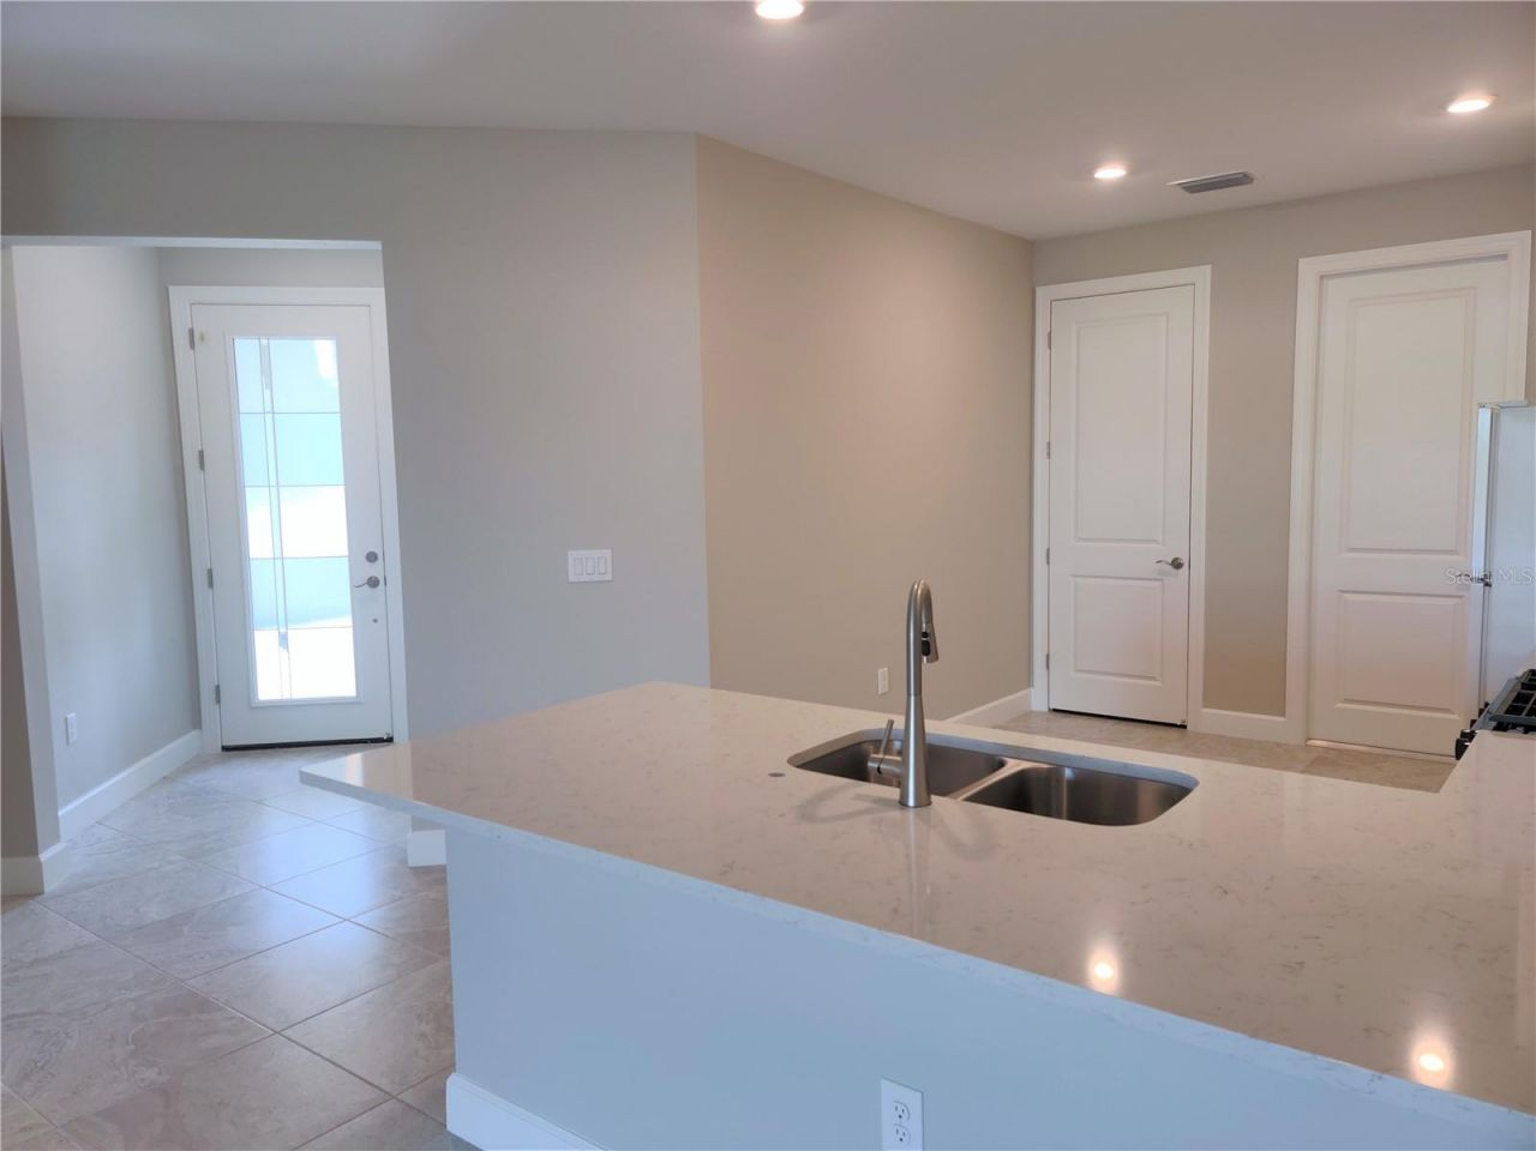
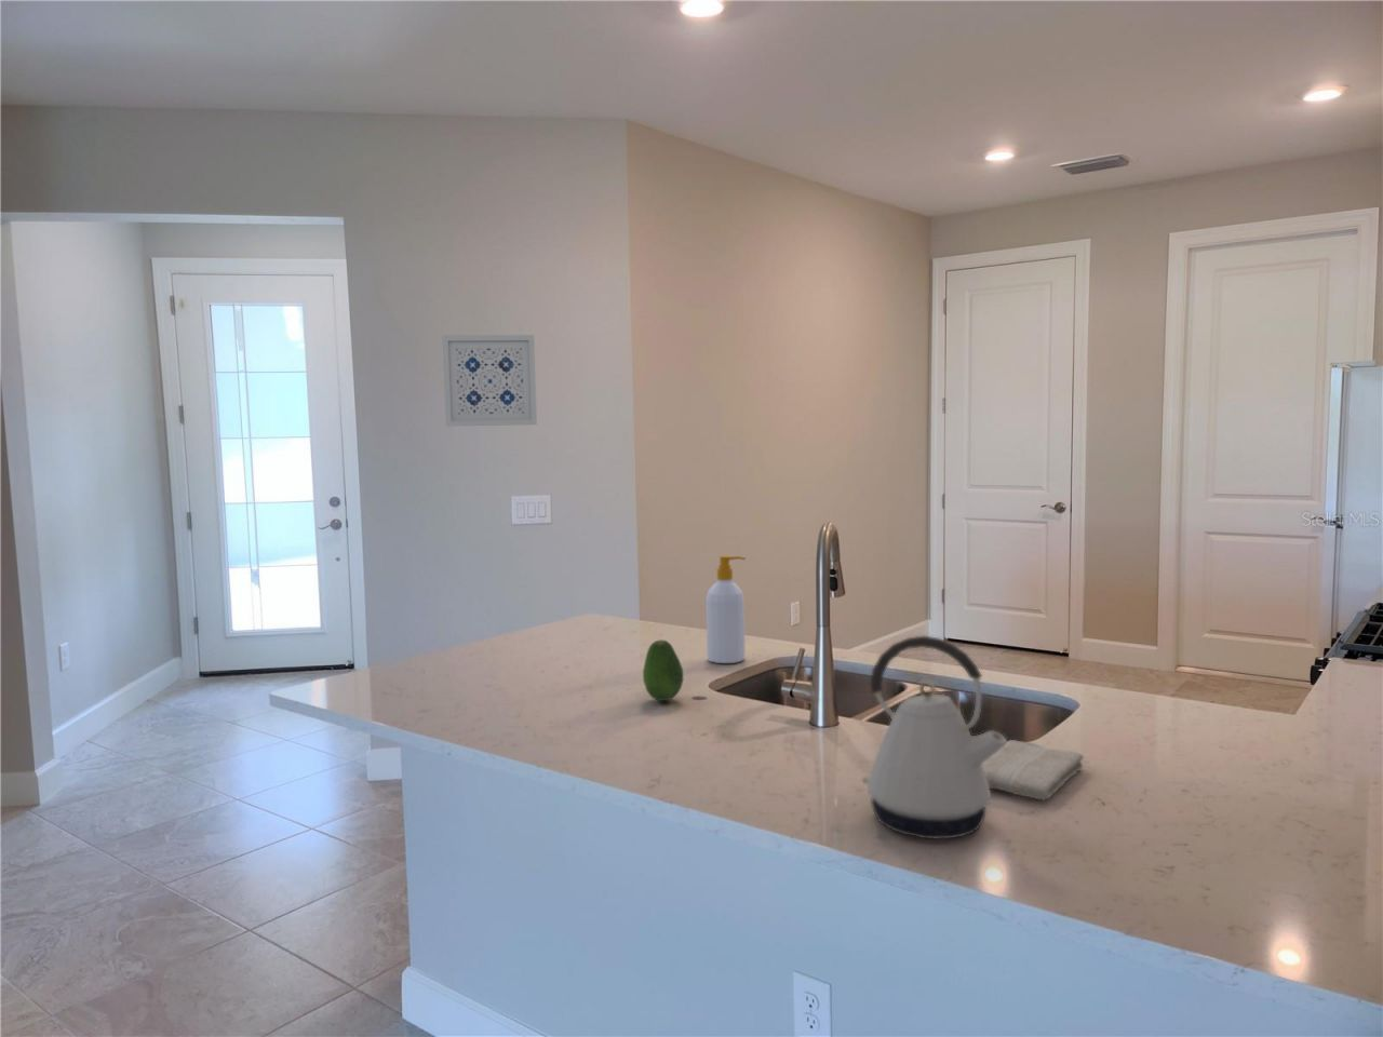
+ wall art (489, 380)
+ soap bottle (726, 607)
+ washcloth (1027, 767)
+ fruit (662, 670)
+ kettle (931, 730)
